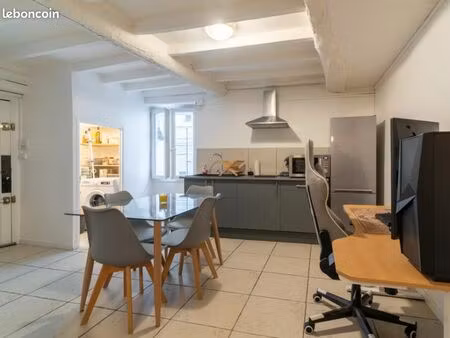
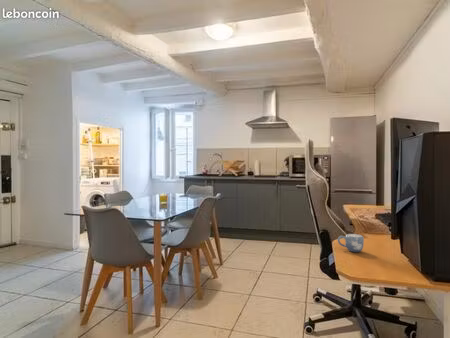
+ mug (350, 242)
